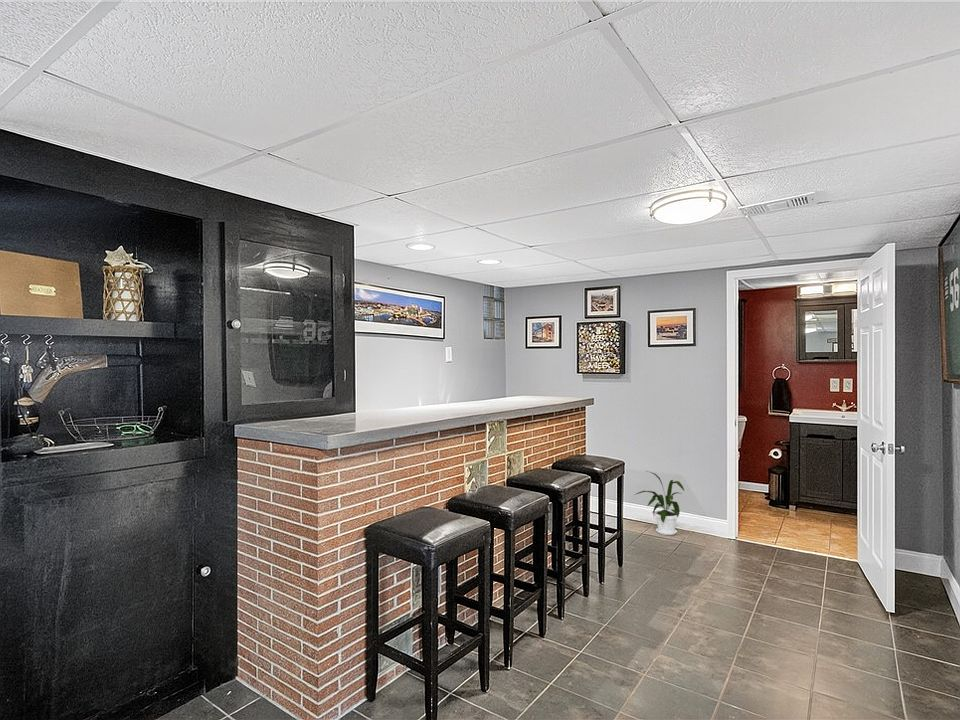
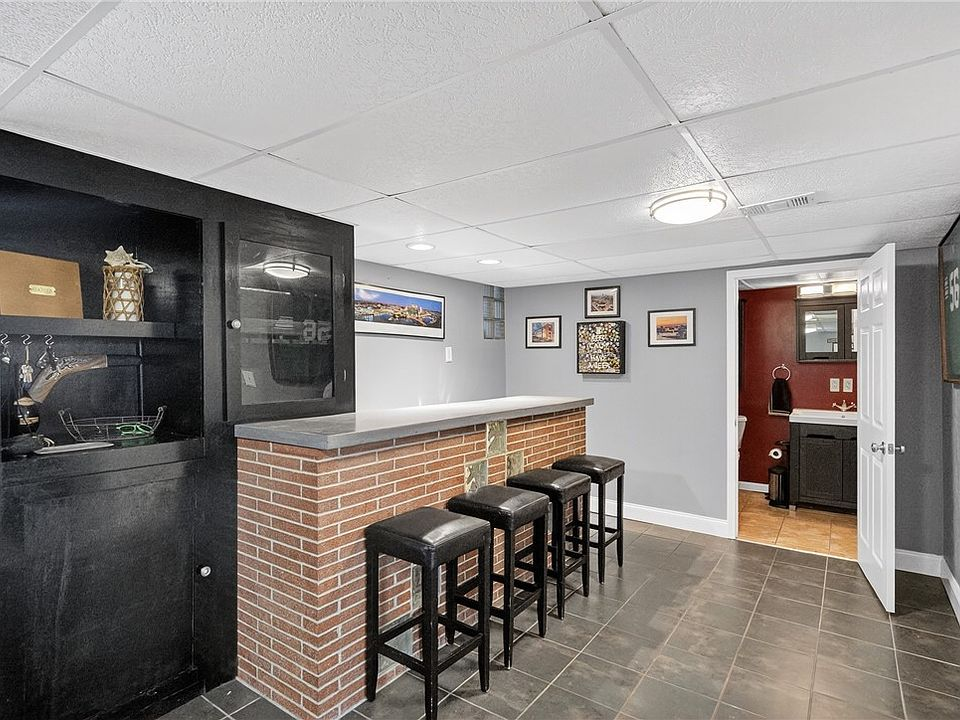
- house plant (663, 503)
